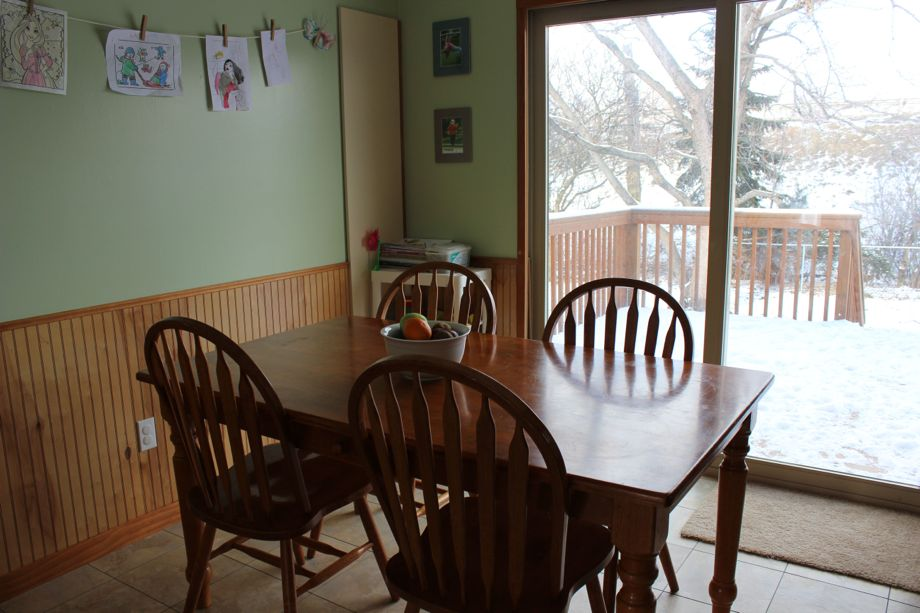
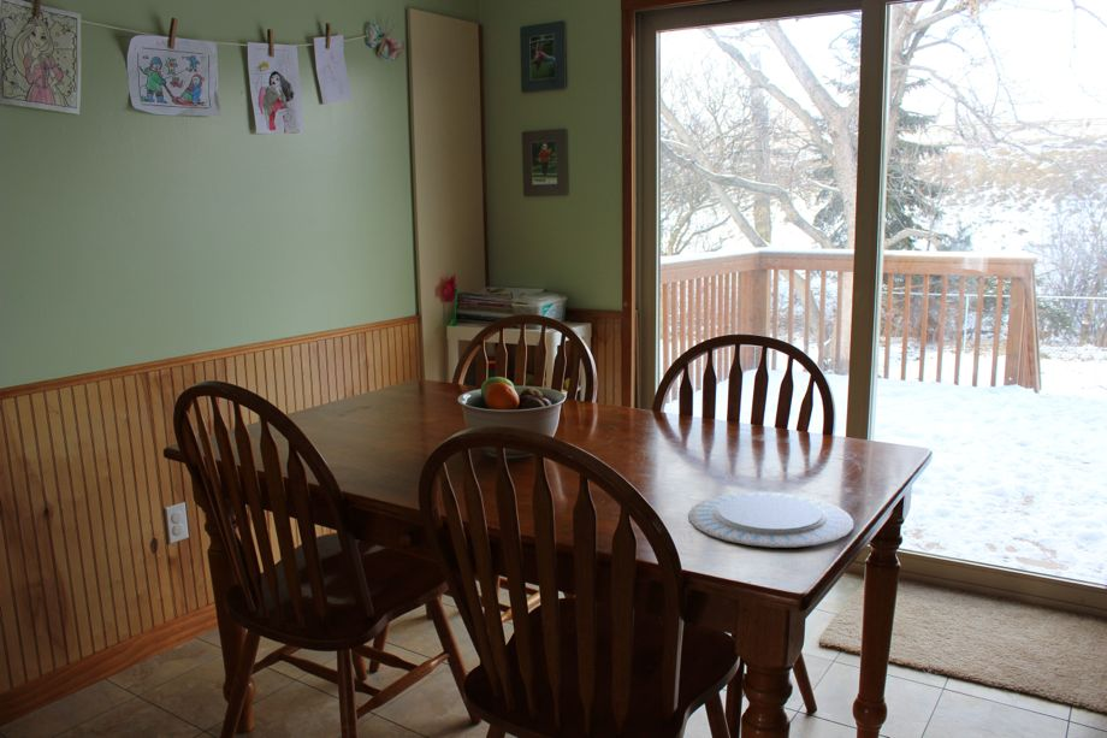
+ chinaware (769, 514)
